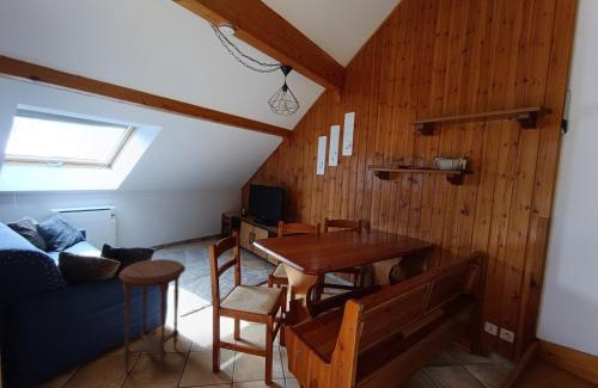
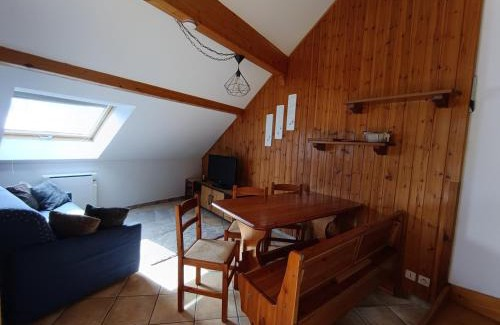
- side table (160, 314)
